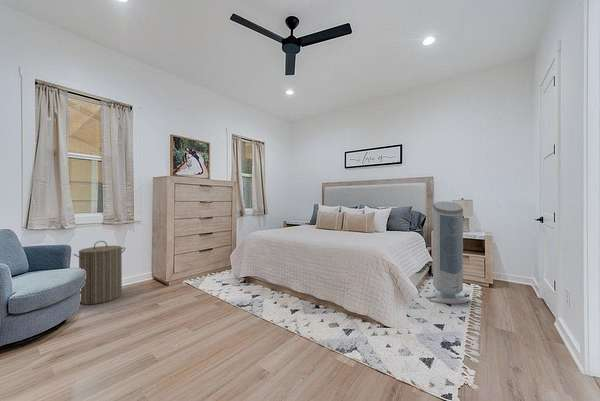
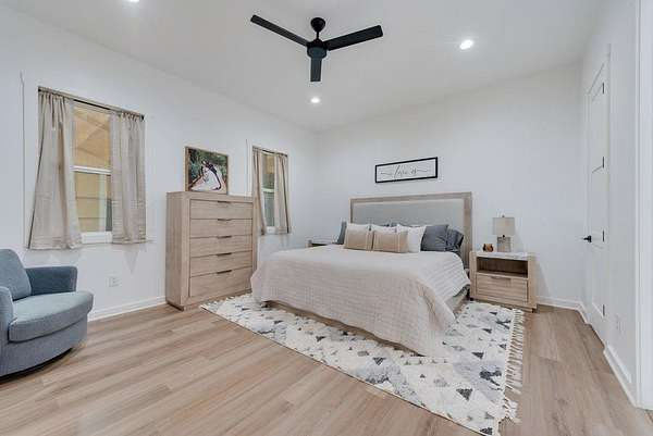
- air purifier (447, 250)
- laundry hamper (101, 269)
